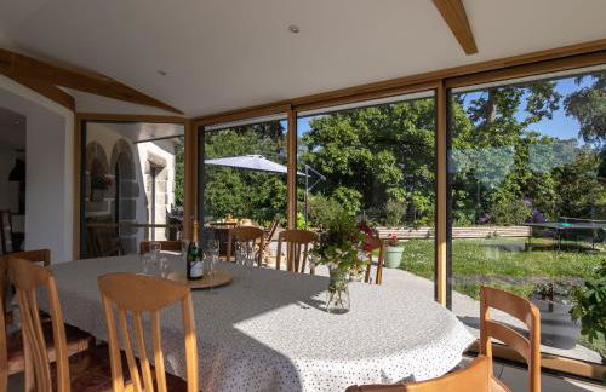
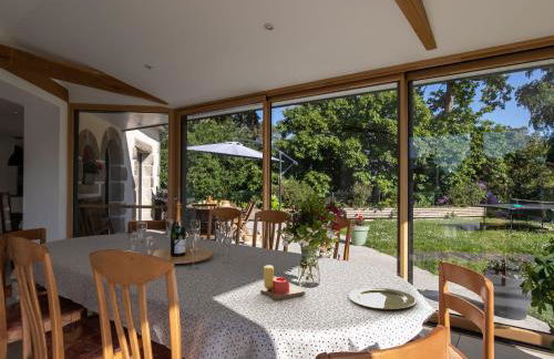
+ plate (381, 298)
+ candle (281, 279)
